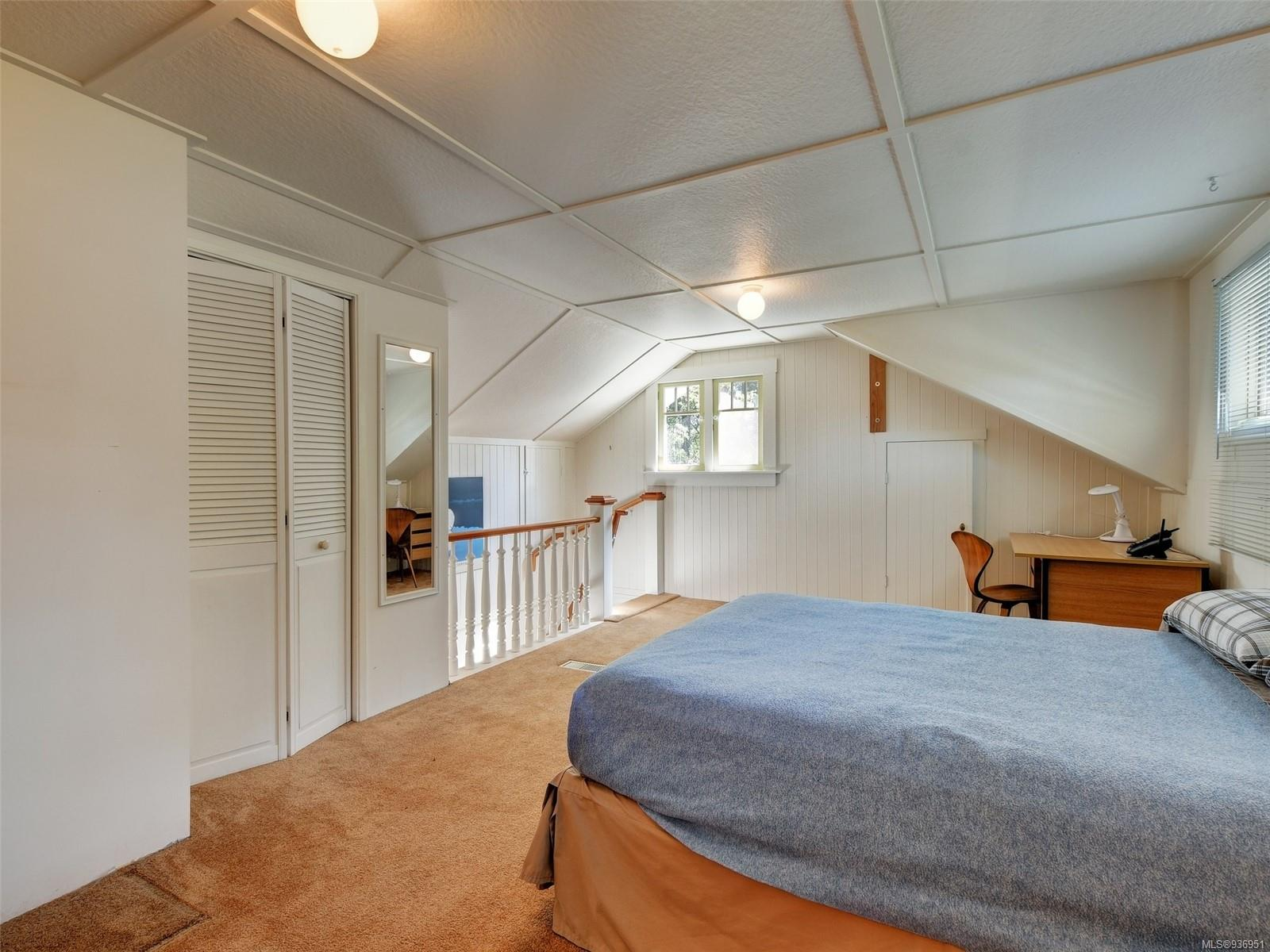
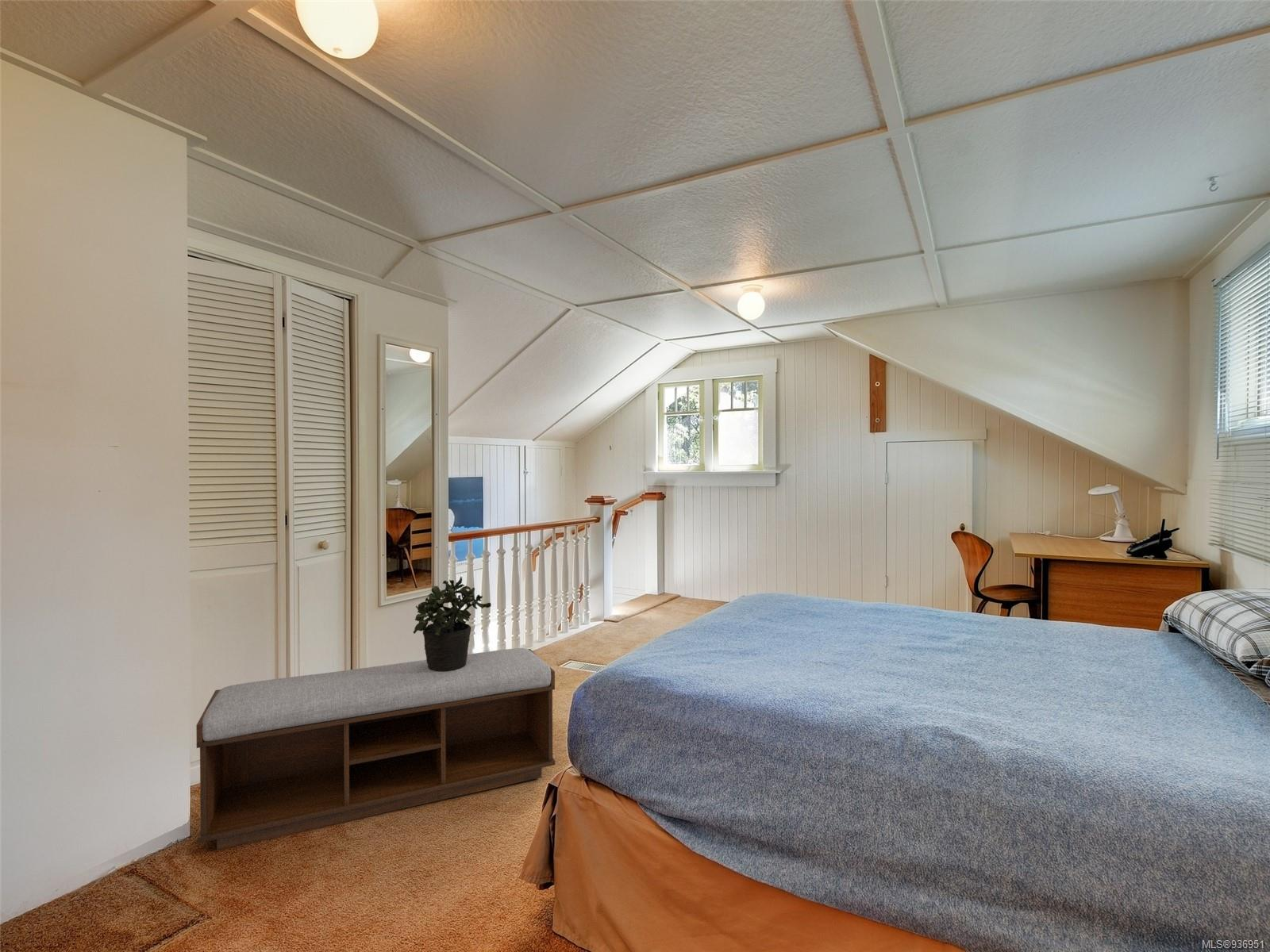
+ bench (393, 731)
+ potted plant (451, 621)
